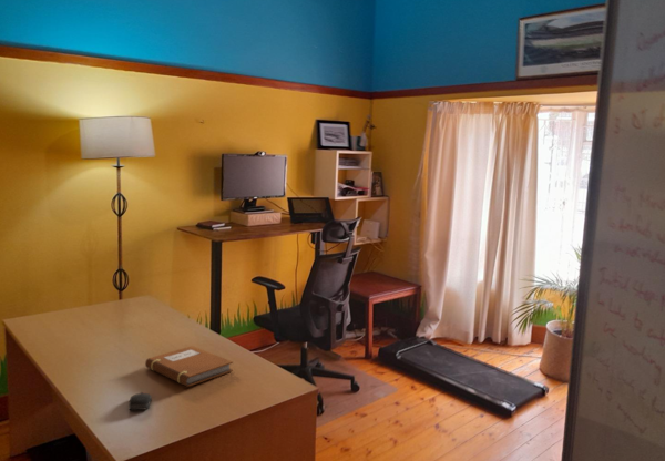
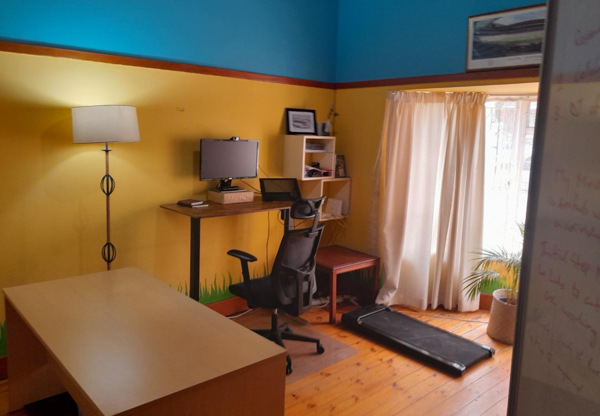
- notebook (187, 365)
- computer mouse (140, 399)
